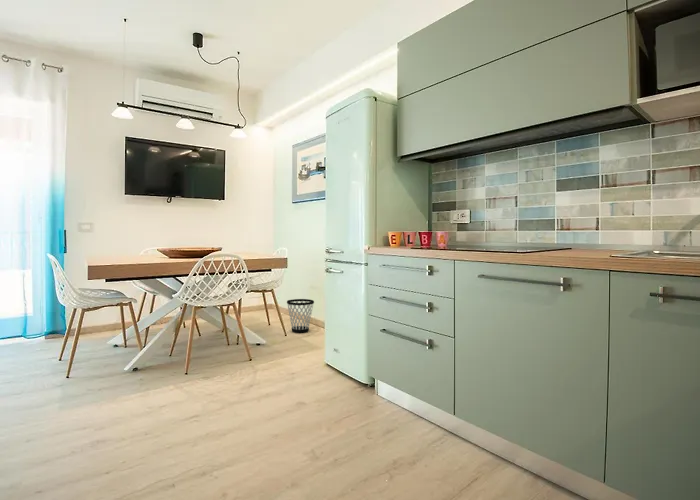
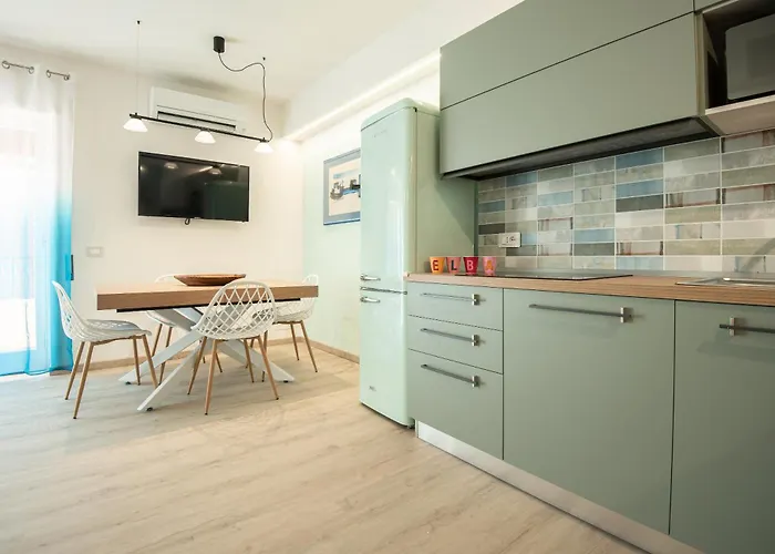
- wastebasket (300, 315)
